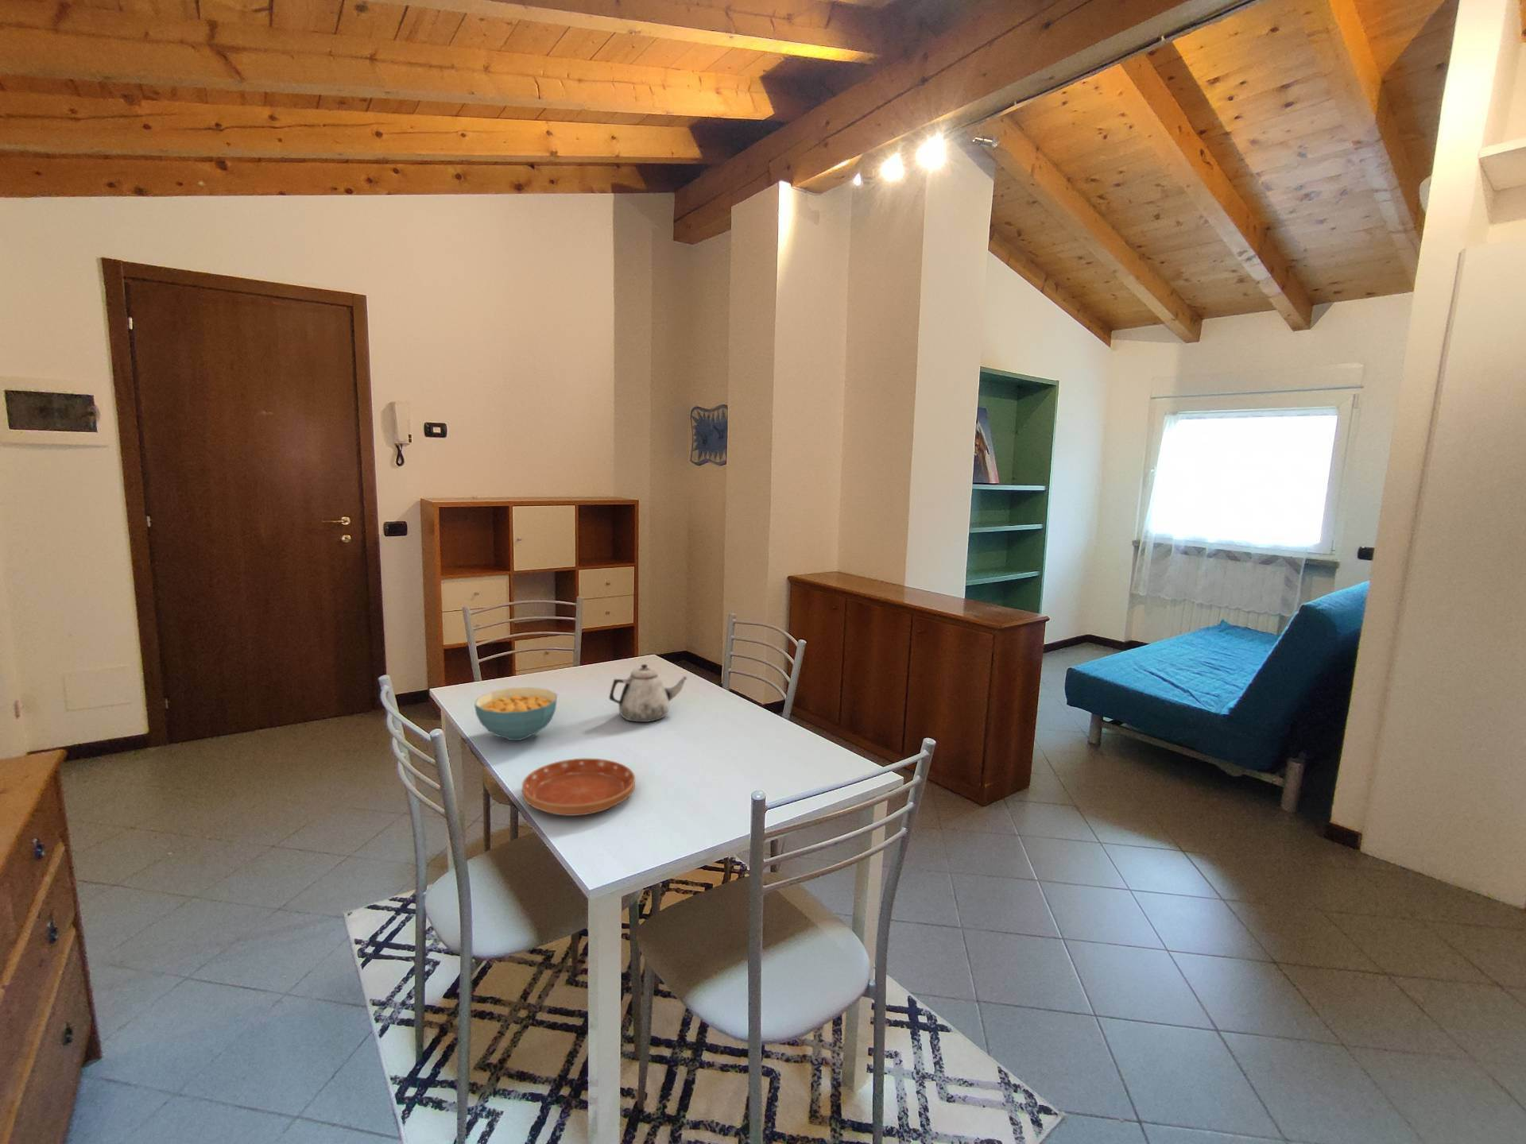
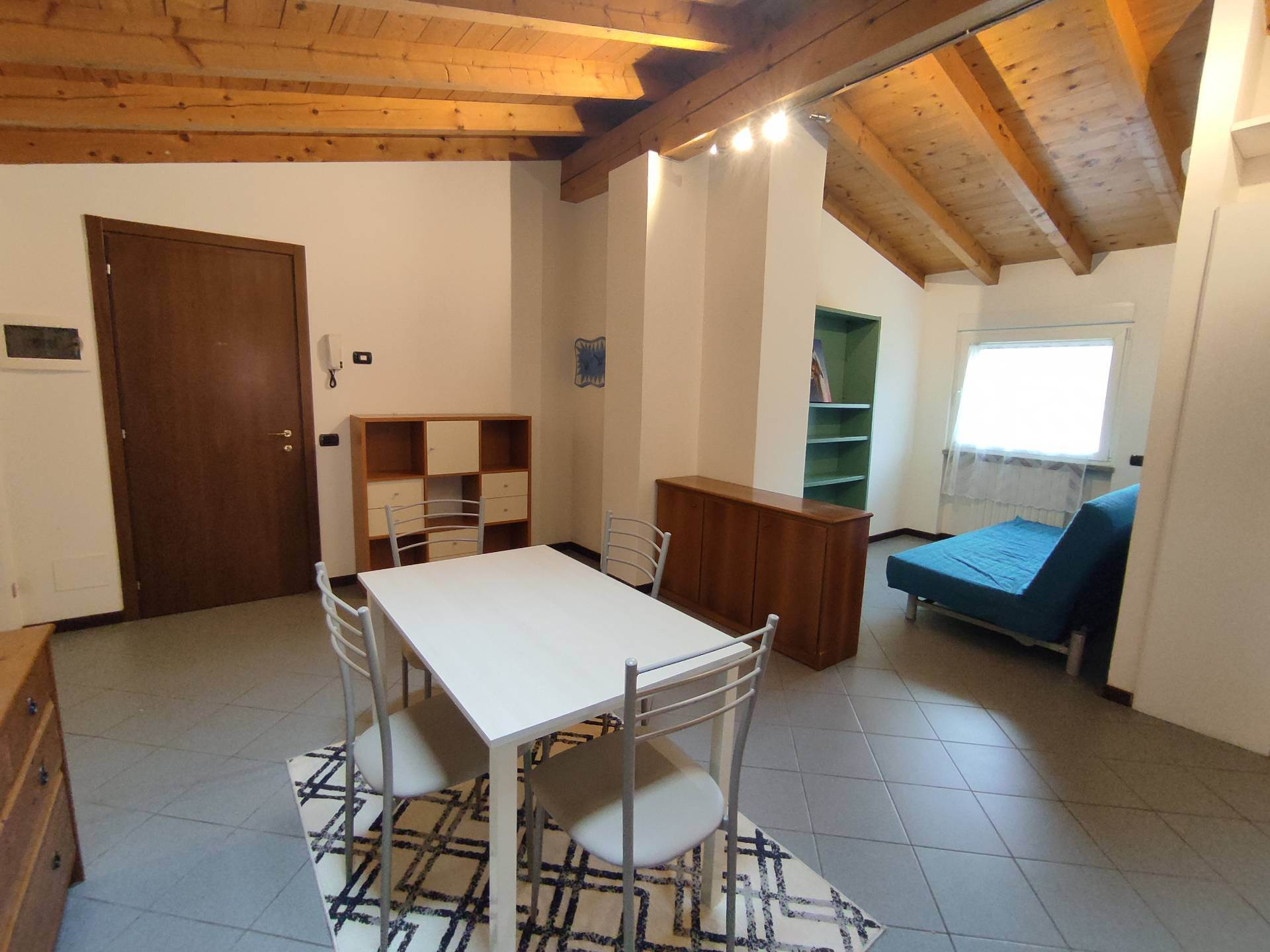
- saucer (579, 787)
- teapot (649, 690)
- cereal bowl (518, 717)
